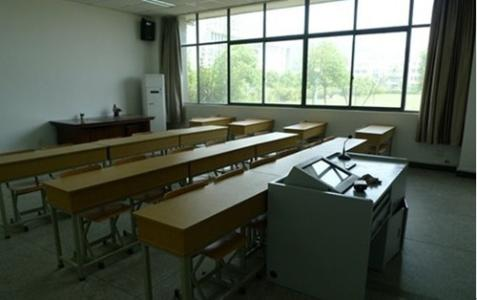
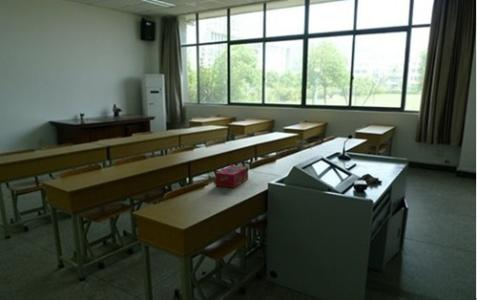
+ tissue box (232, 175)
